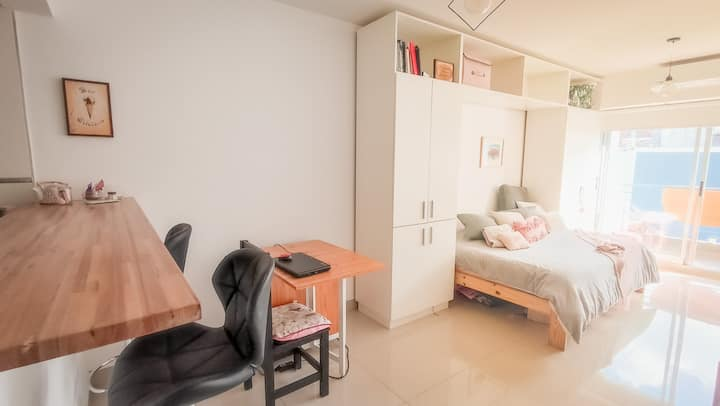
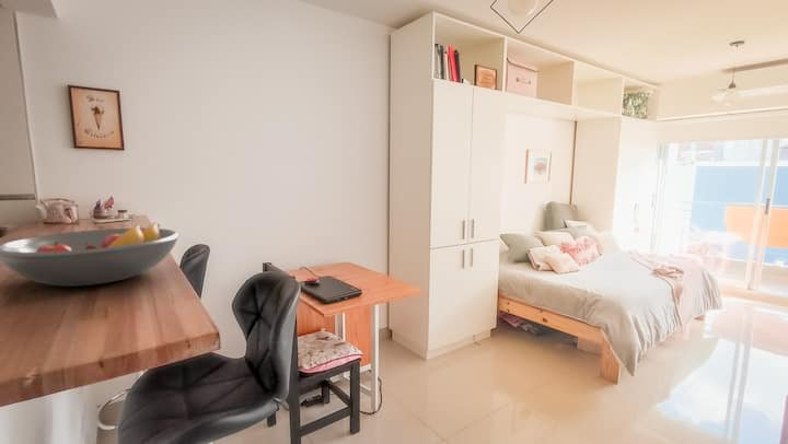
+ fruit bowl (99, 253)
